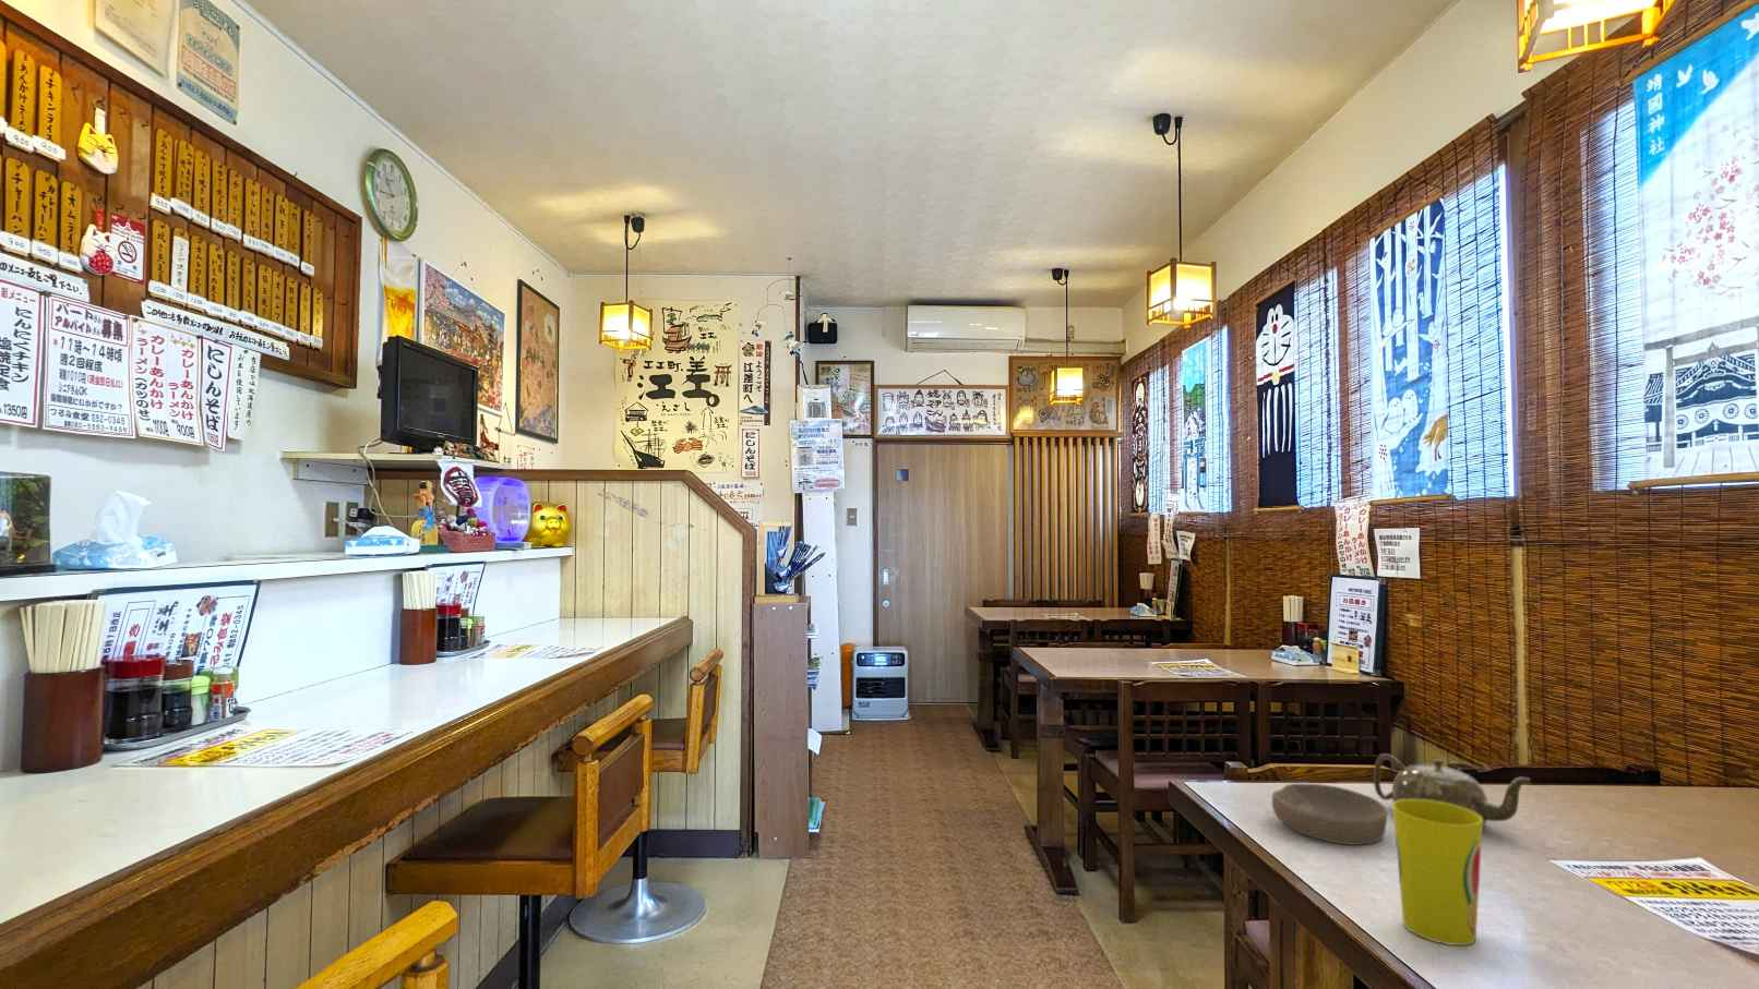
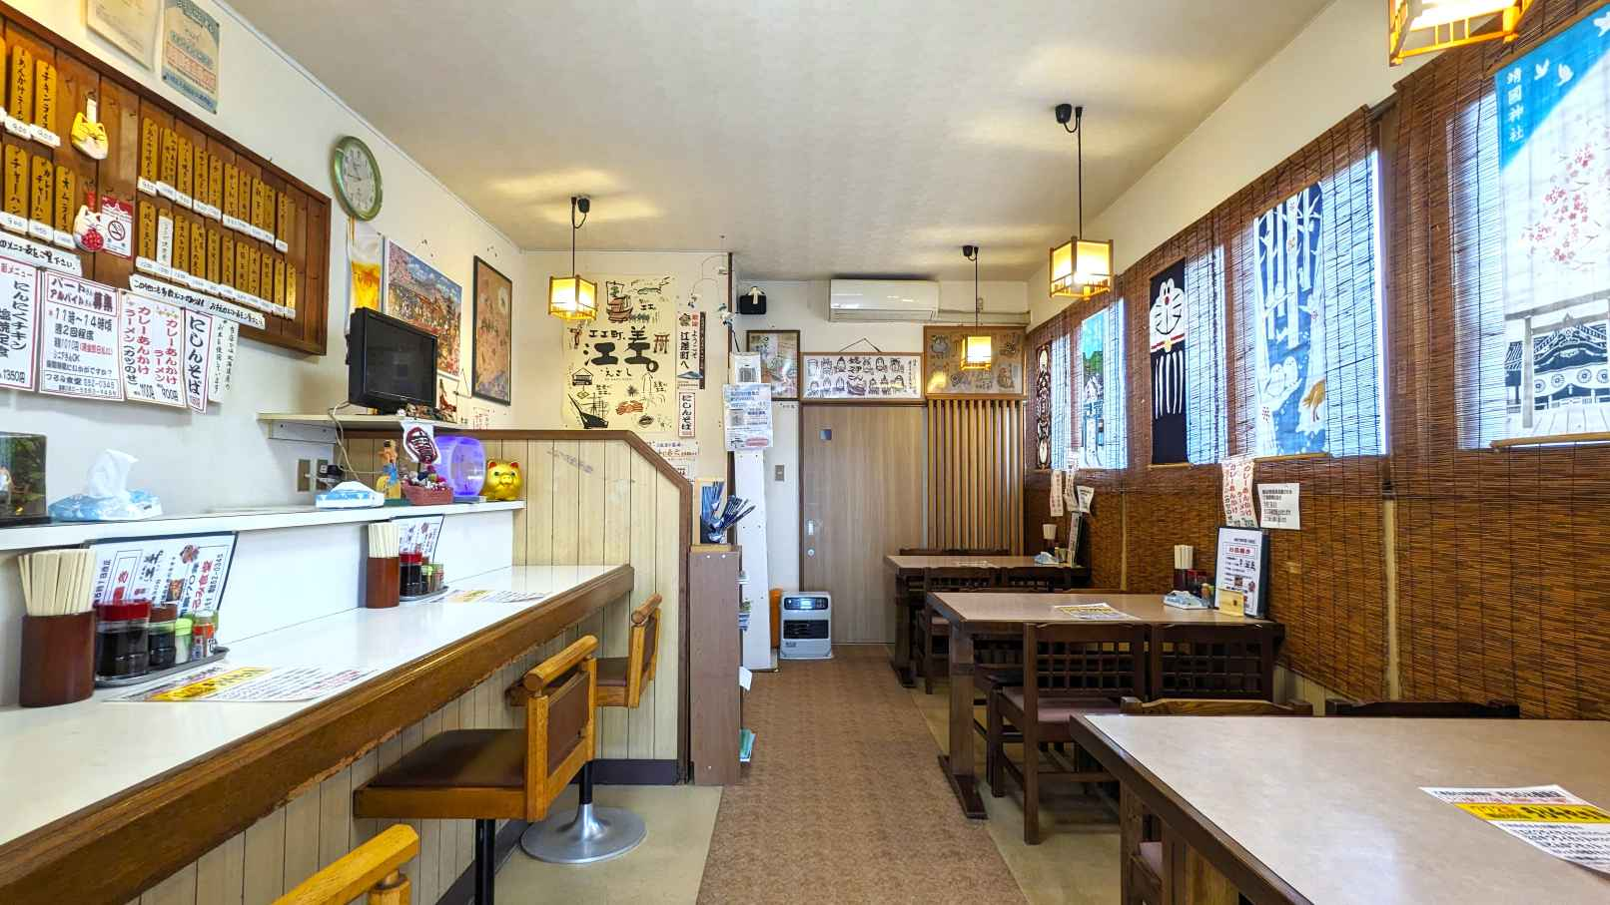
- bowl (1328, 813)
- teapot (1446, 790)
- cup (1438, 871)
